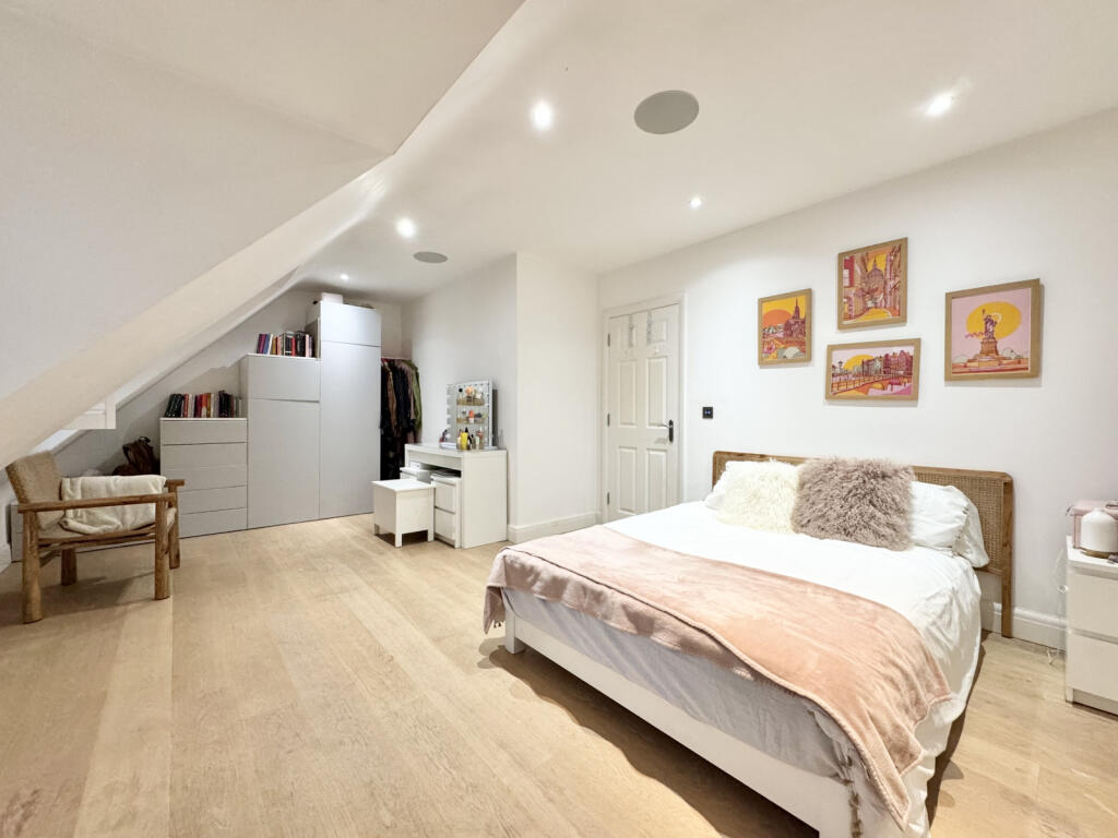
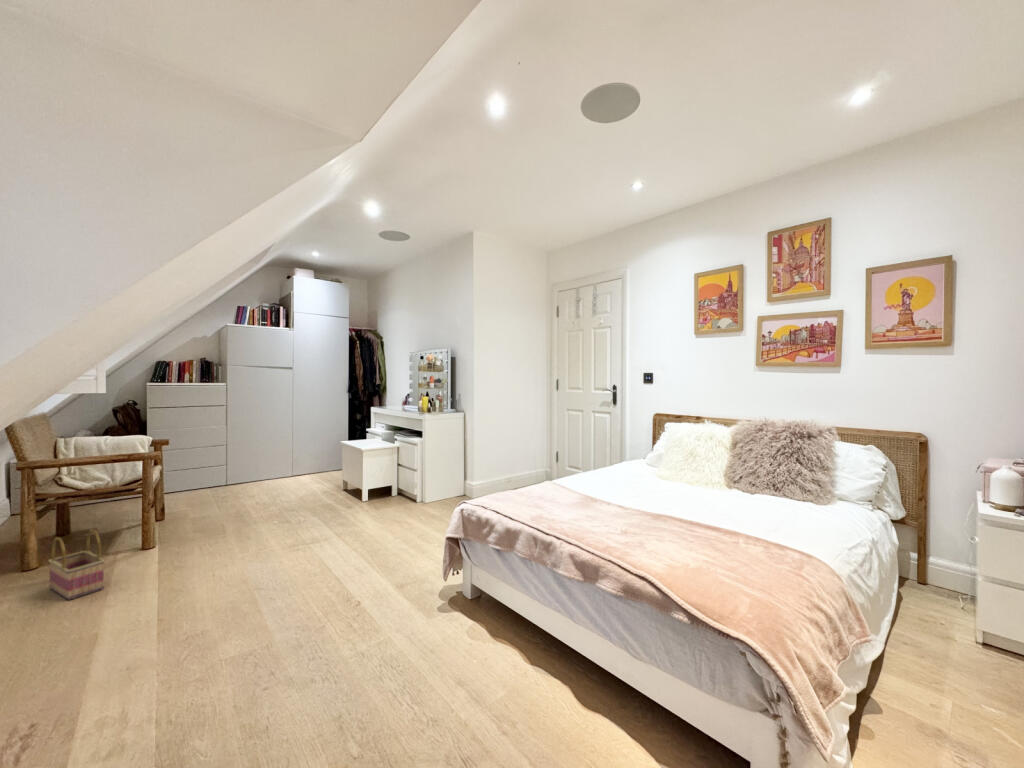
+ basket (76, 561)
